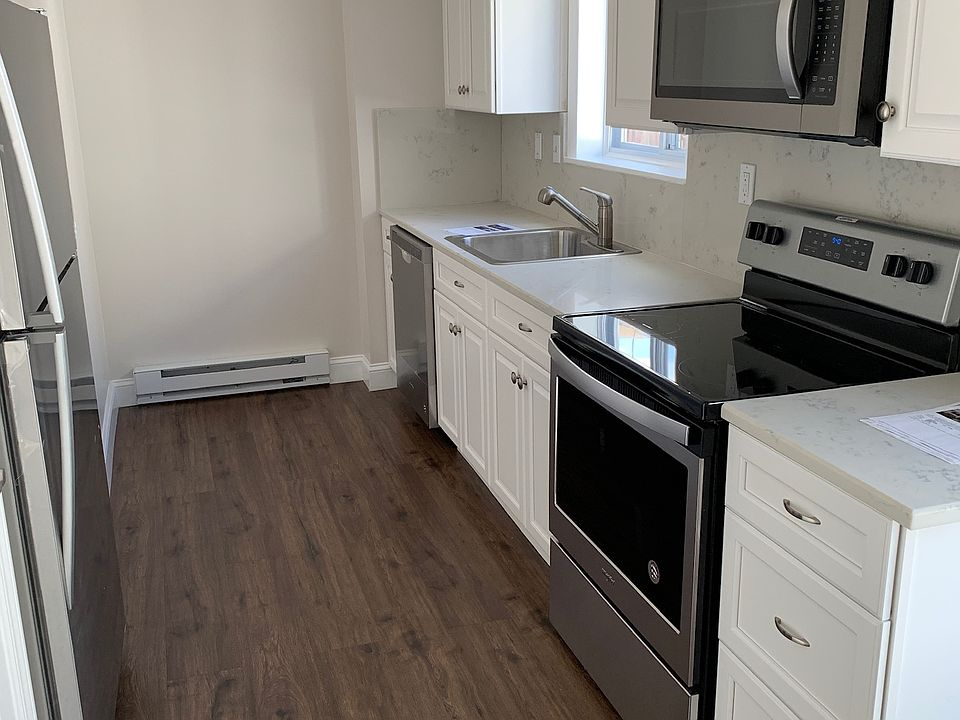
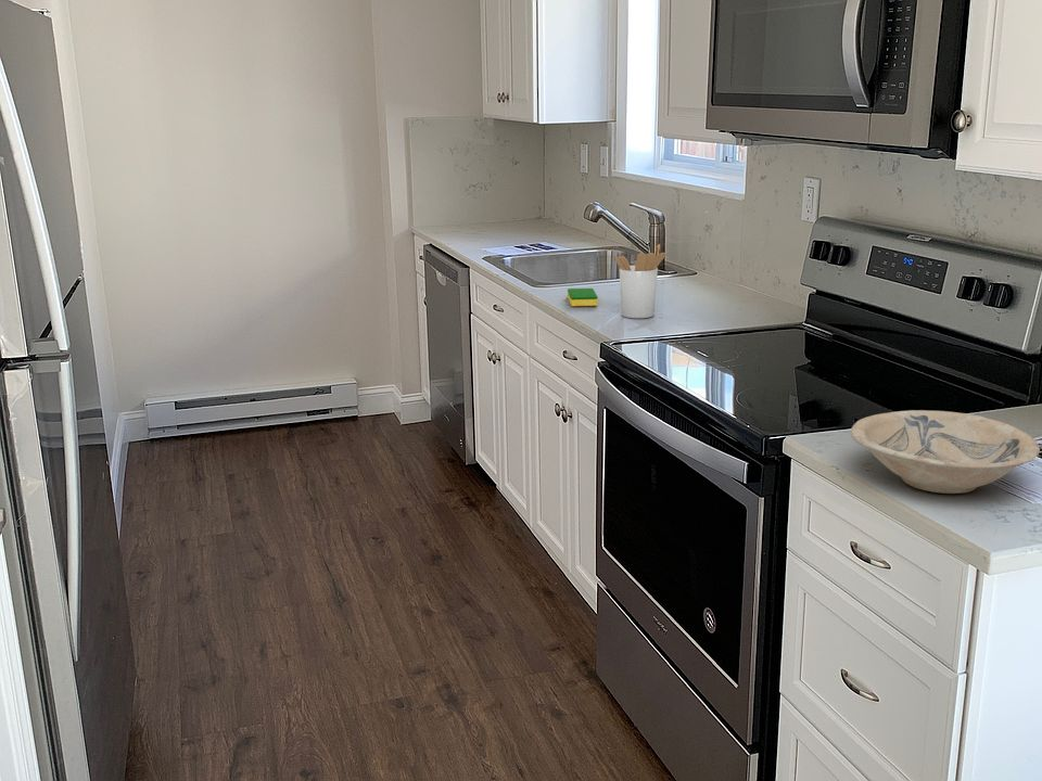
+ utensil holder (641, 281)
+ bowl (940, 457)
+ dish sponge (582, 296)
